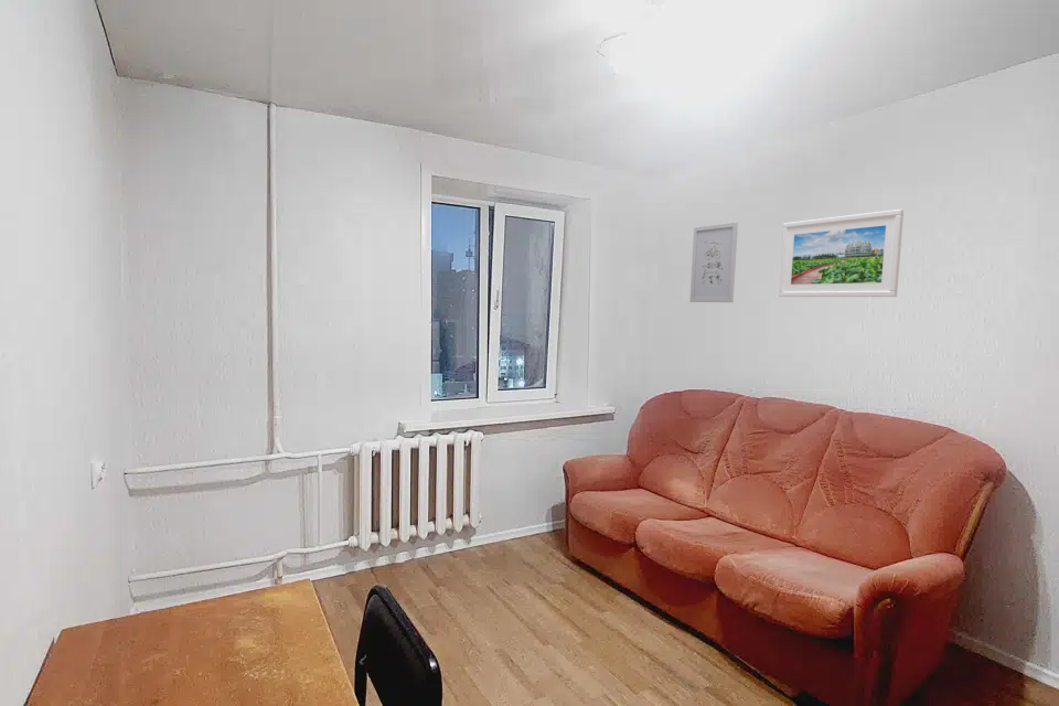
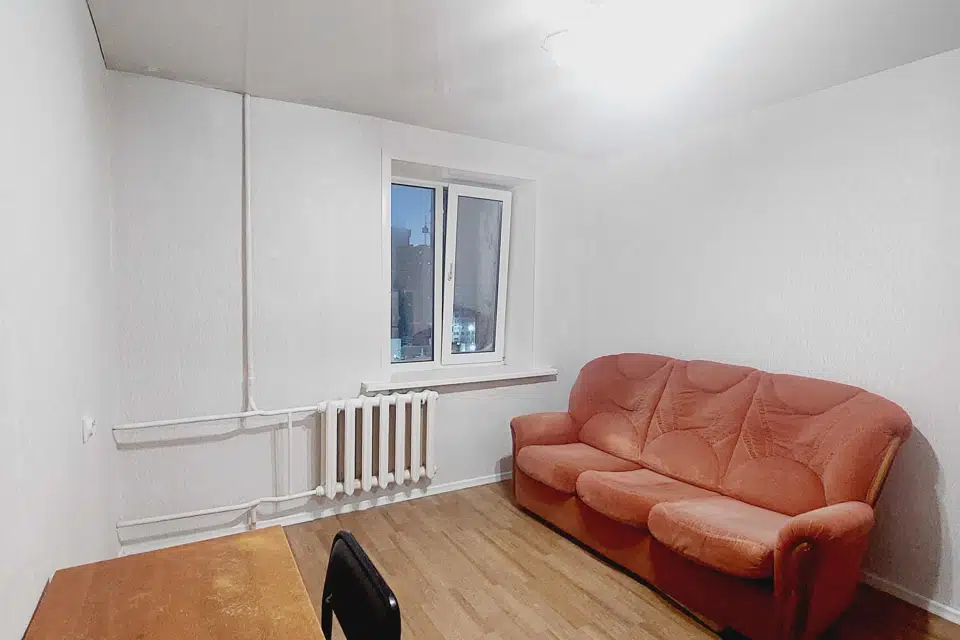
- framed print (835, 257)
- wall art (713, 264)
